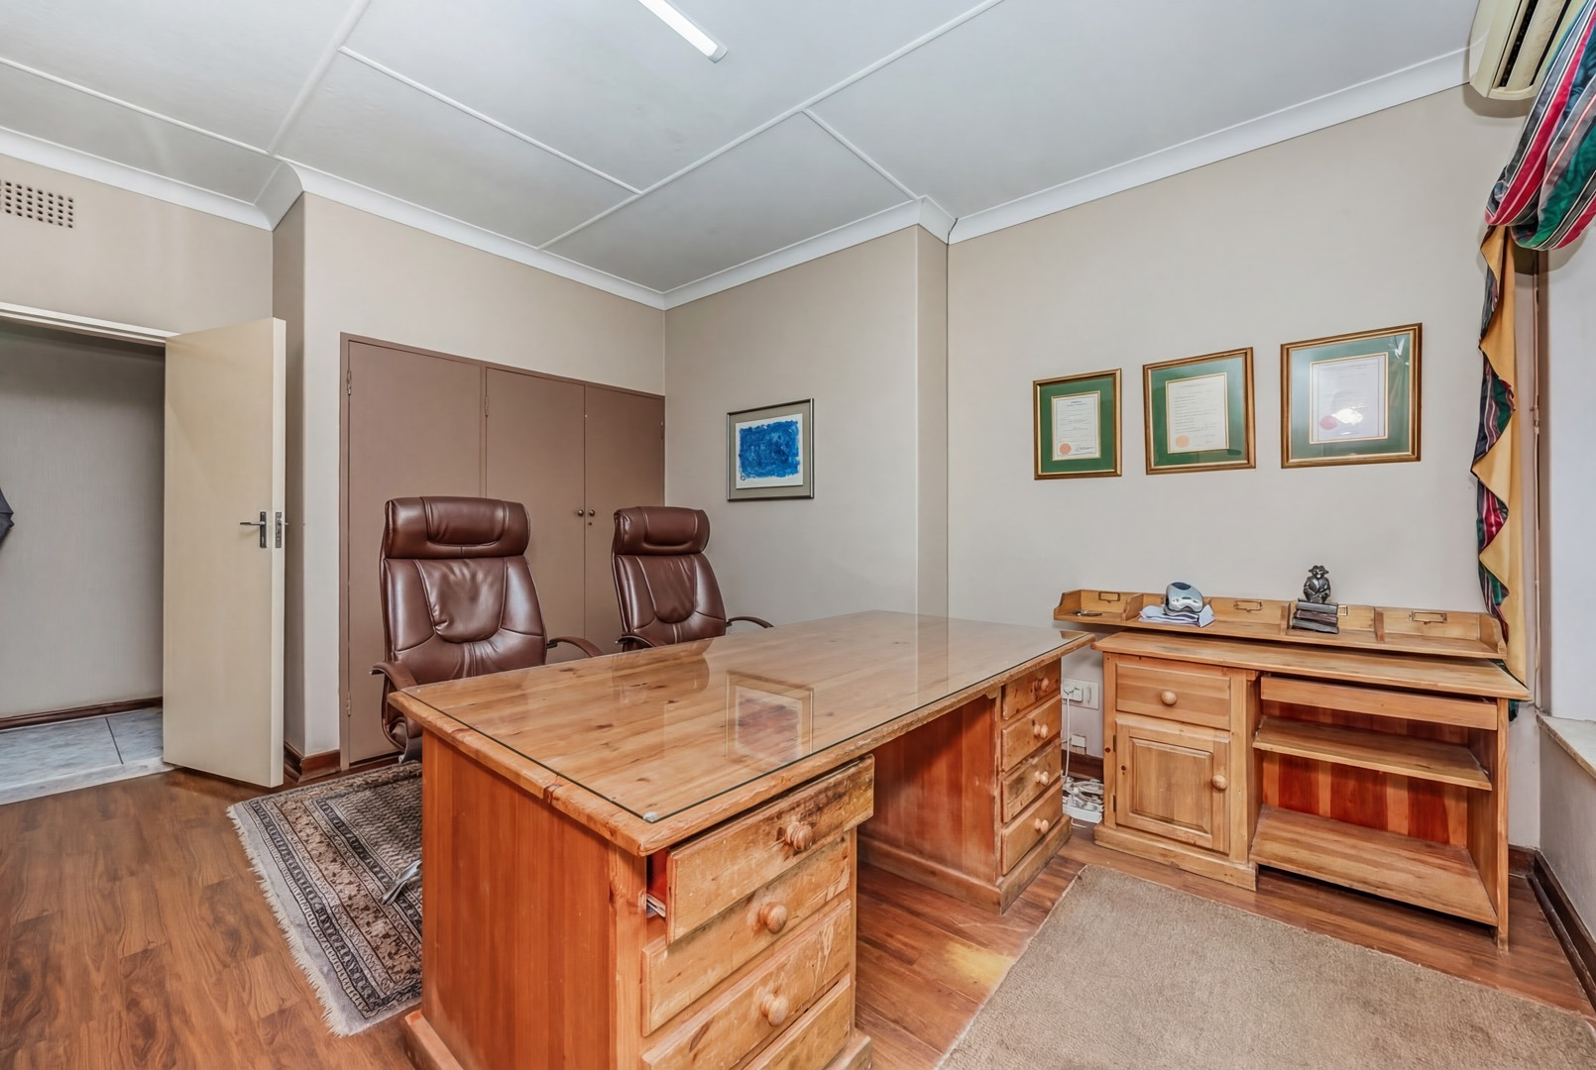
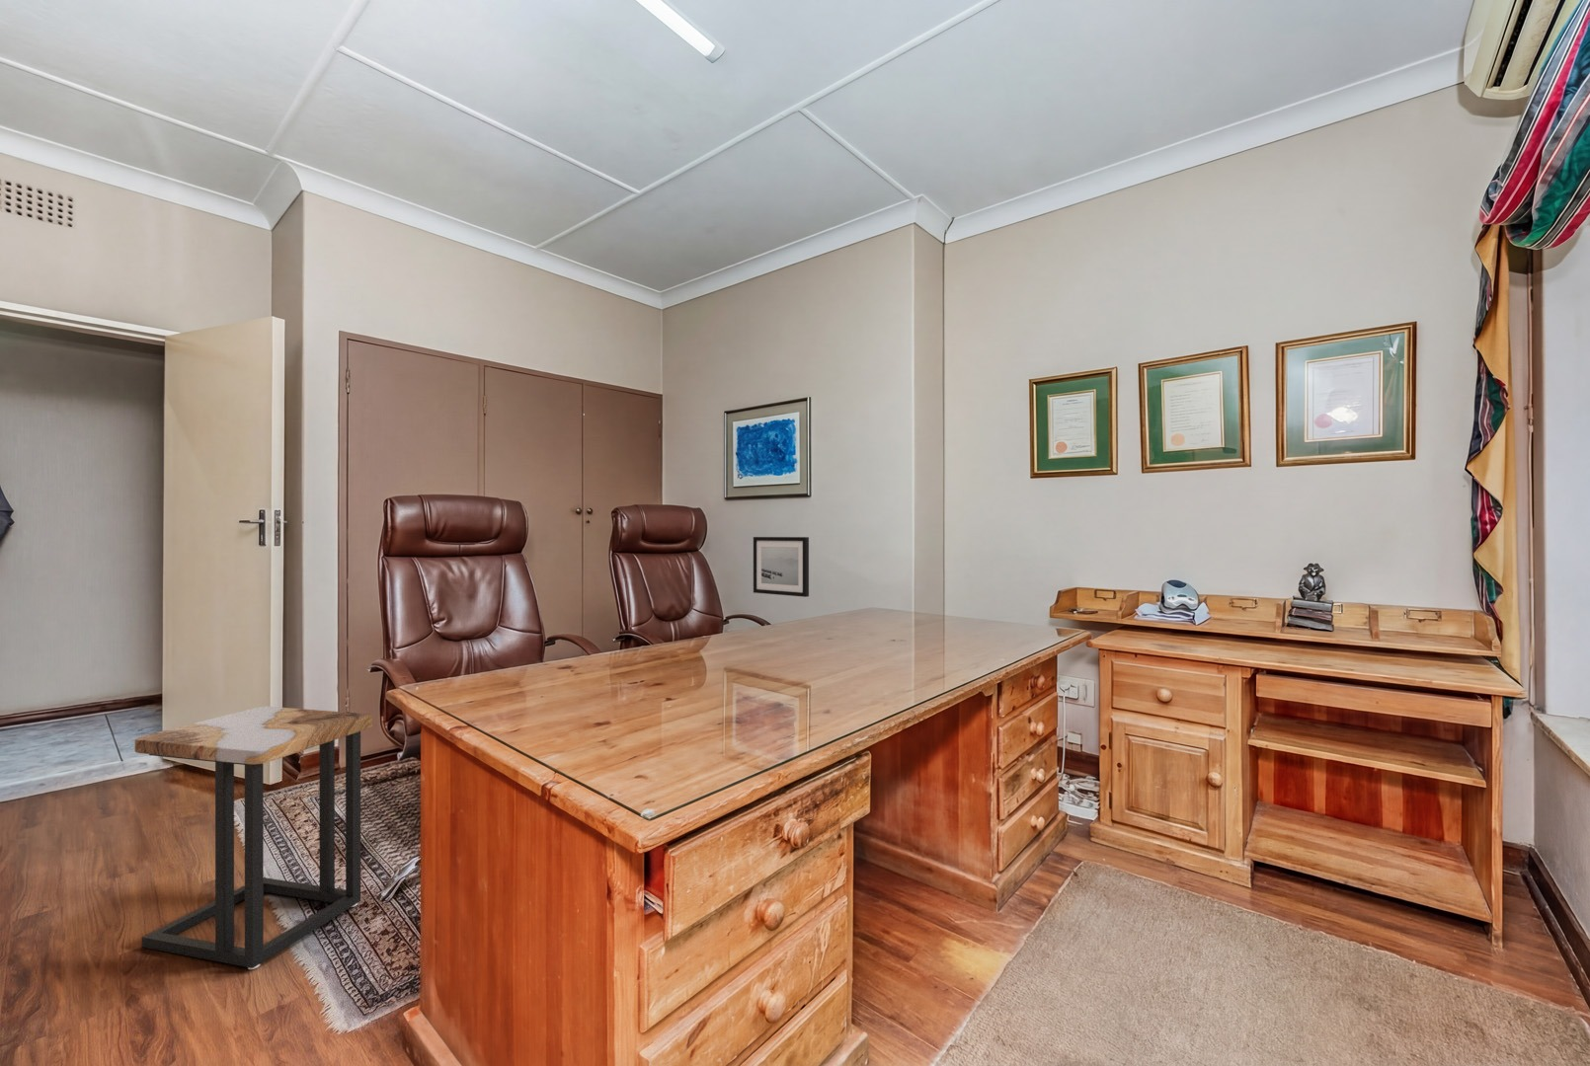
+ wall art (780, 565)
+ side table (261, 826)
